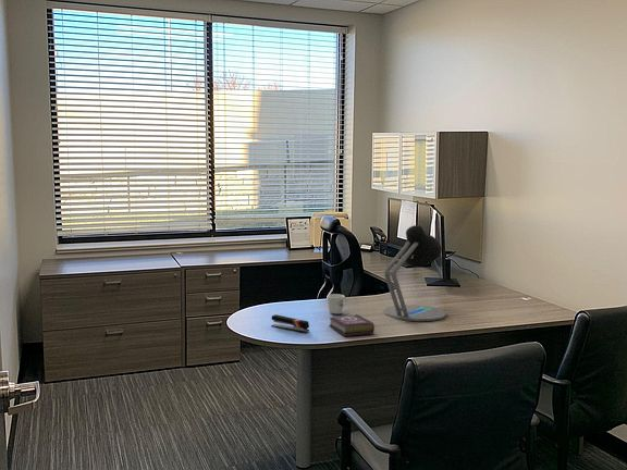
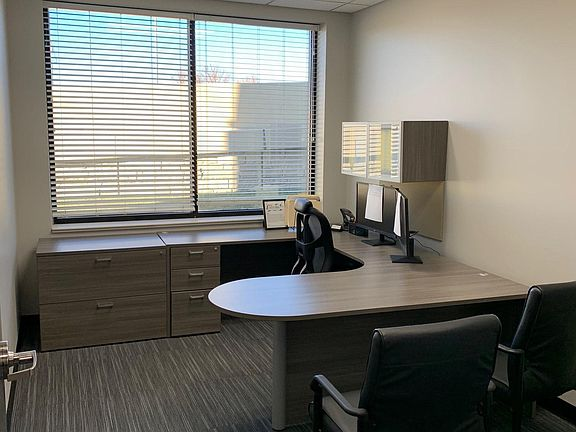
- desk lamp (413, 265)
- book (351, 324)
- stapler (290, 323)
- mug (337, 304)
